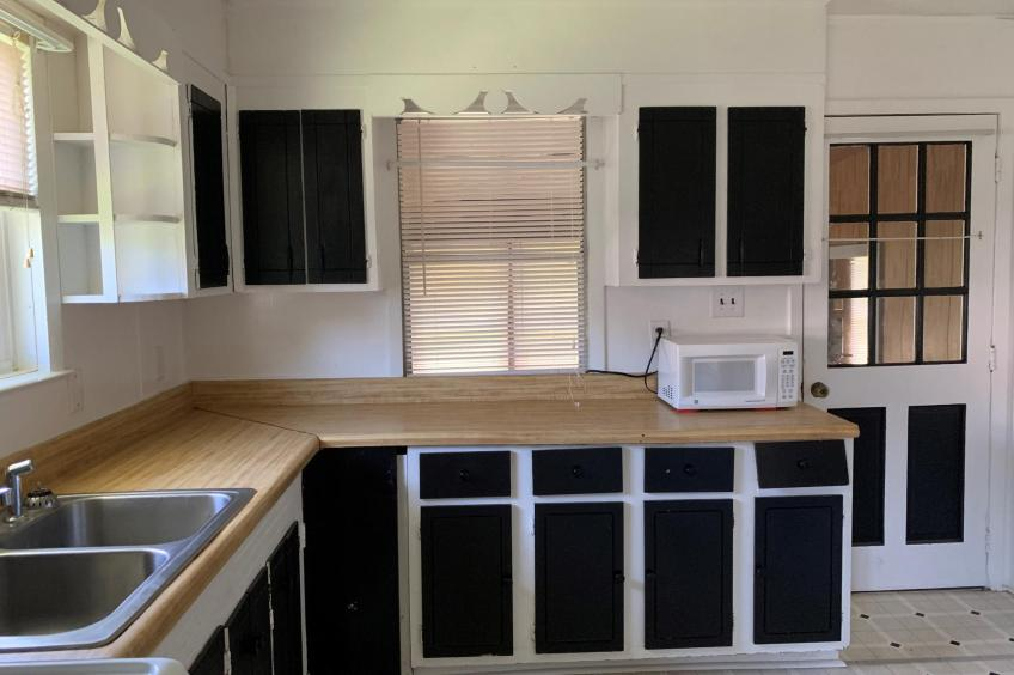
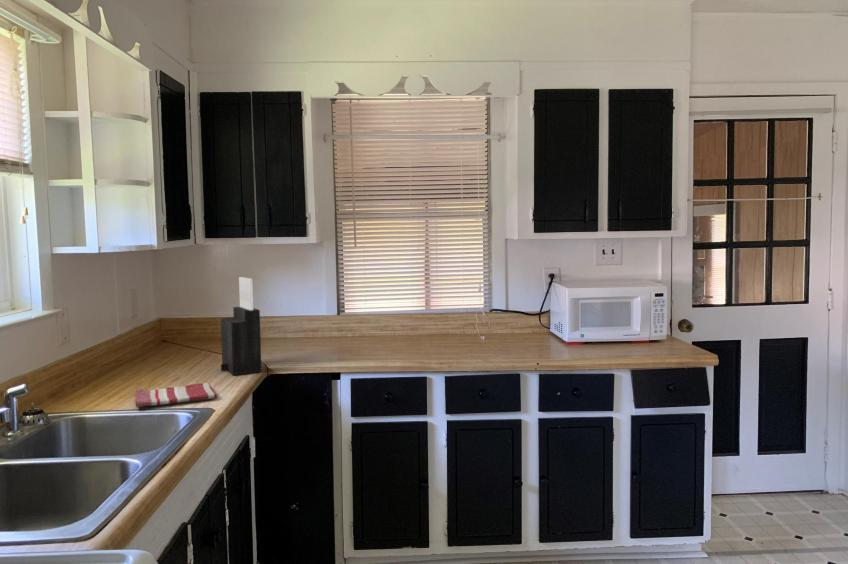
+ dish towel (175, 394)
+ knife block (237, 324)
